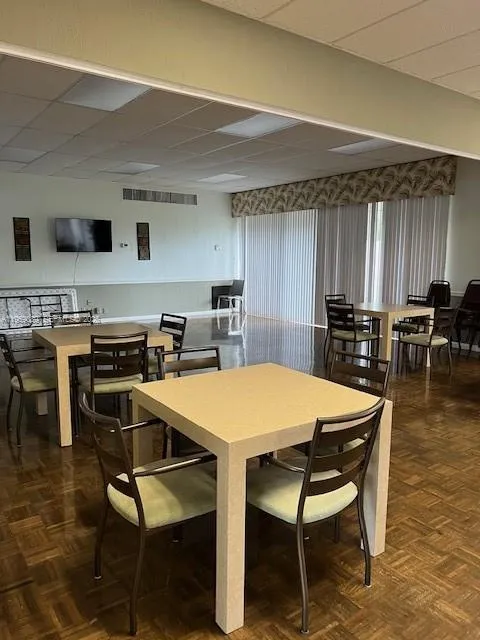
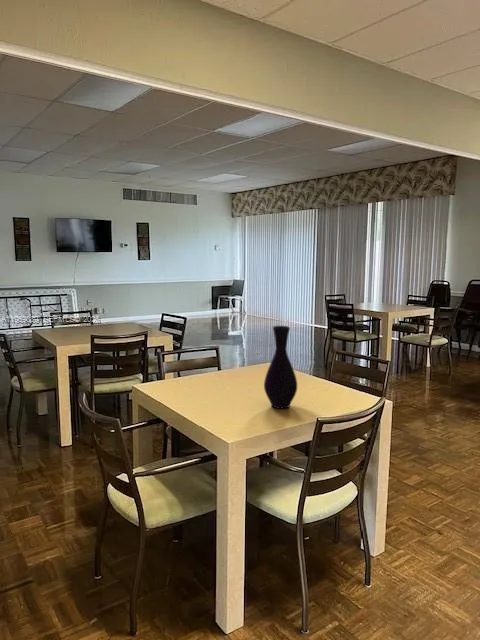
+ vase (280, 366)
